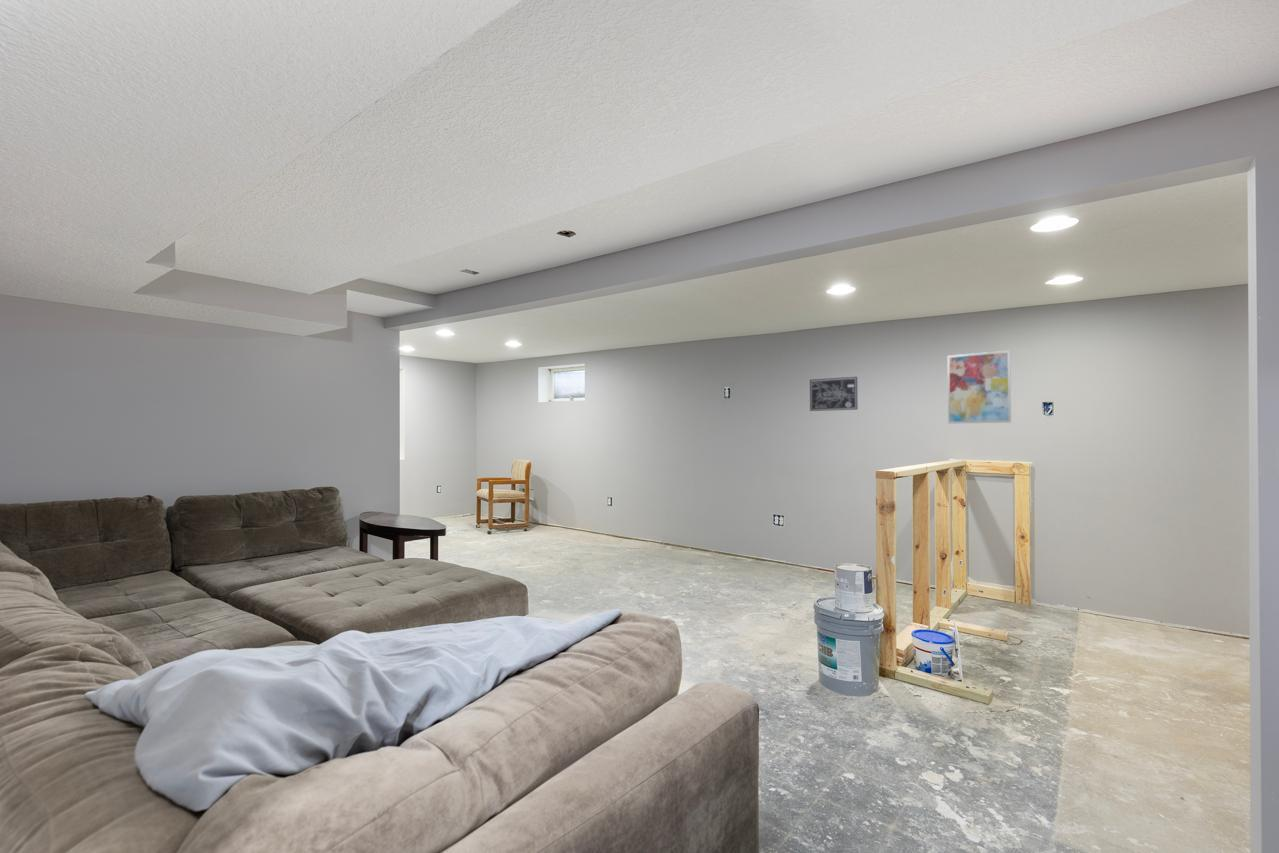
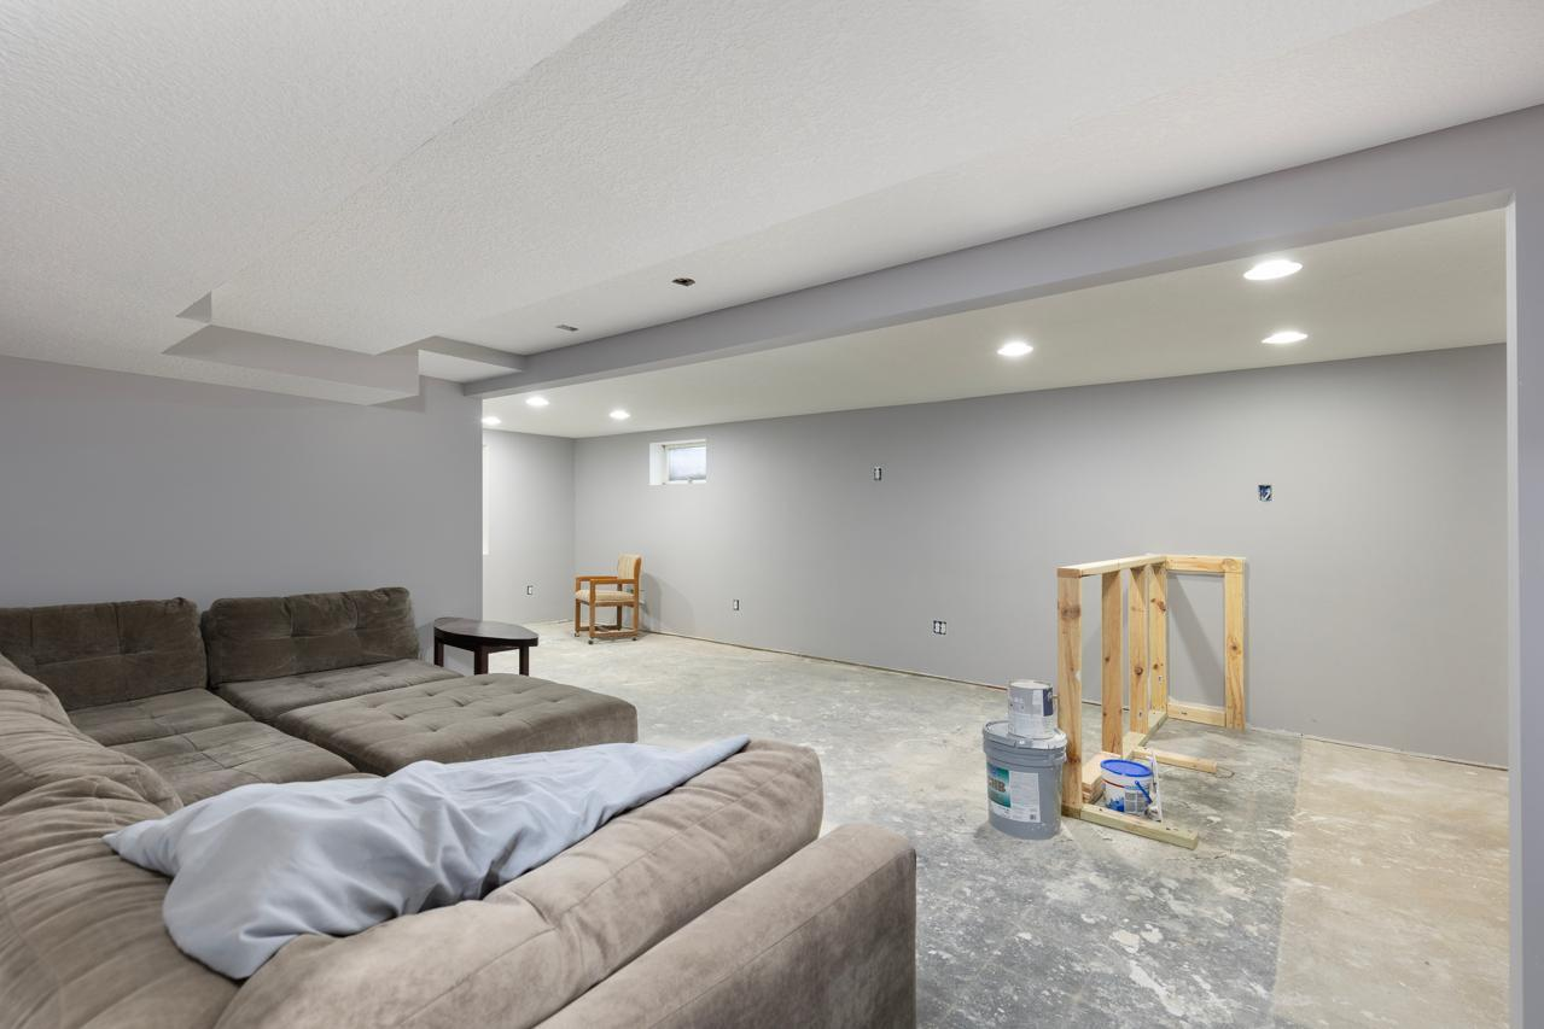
- wall art (833, 394)
- wall art (978, 388)
